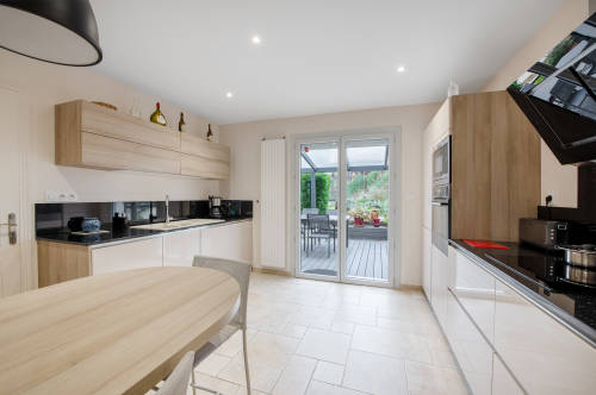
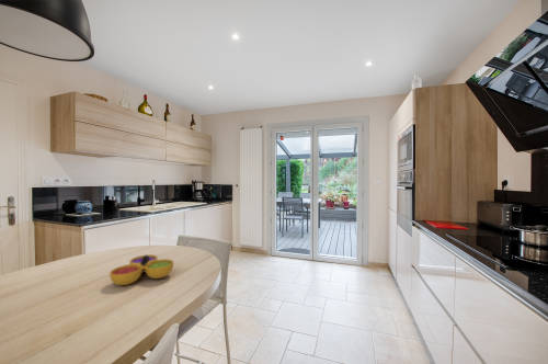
+ decorative bowl (139, 266)
